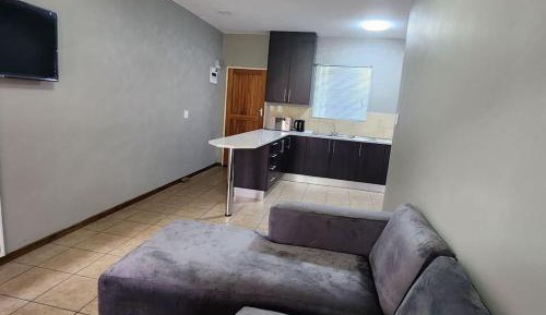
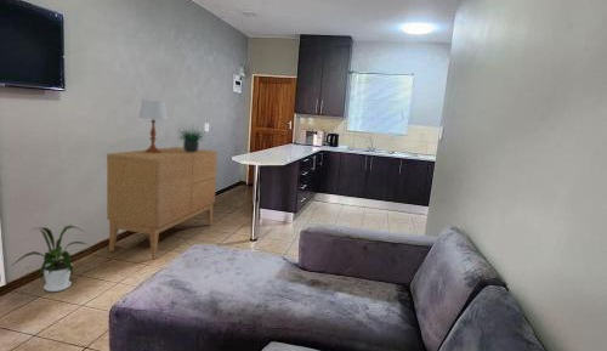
+ table lamp (153, 126)
+ potted plant (191, 135)
+ sideboard (168, 194)
+ house plant (56, 255)
